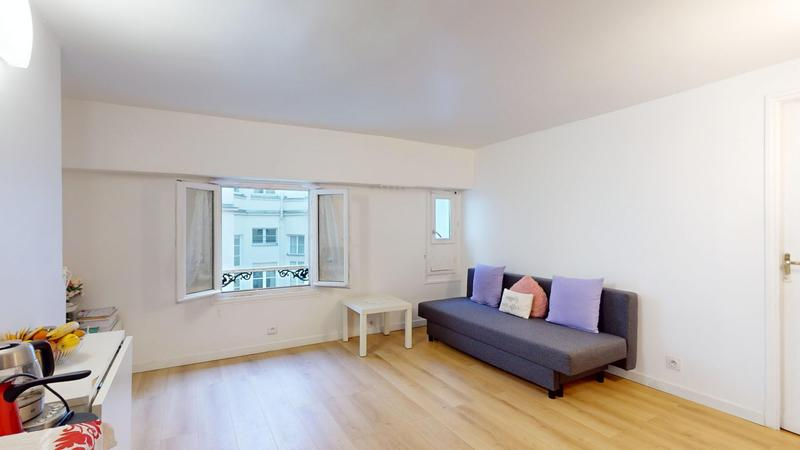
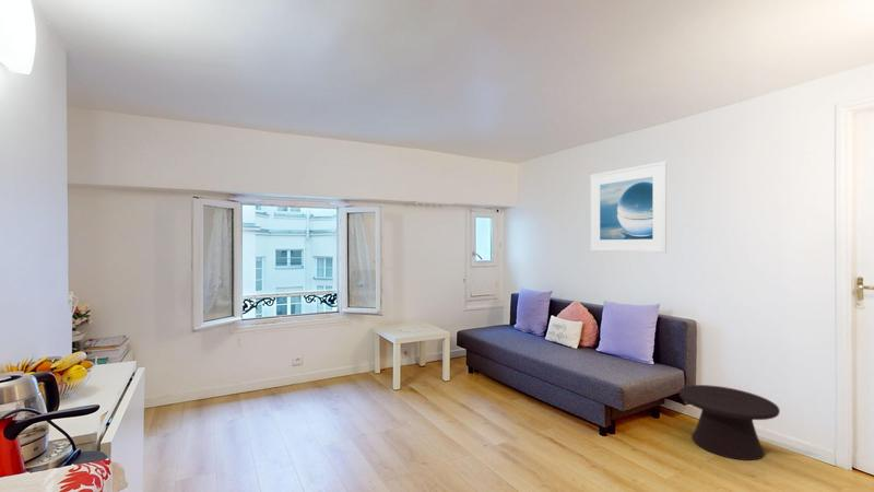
+ side table (727, 421)
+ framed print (625, 210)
